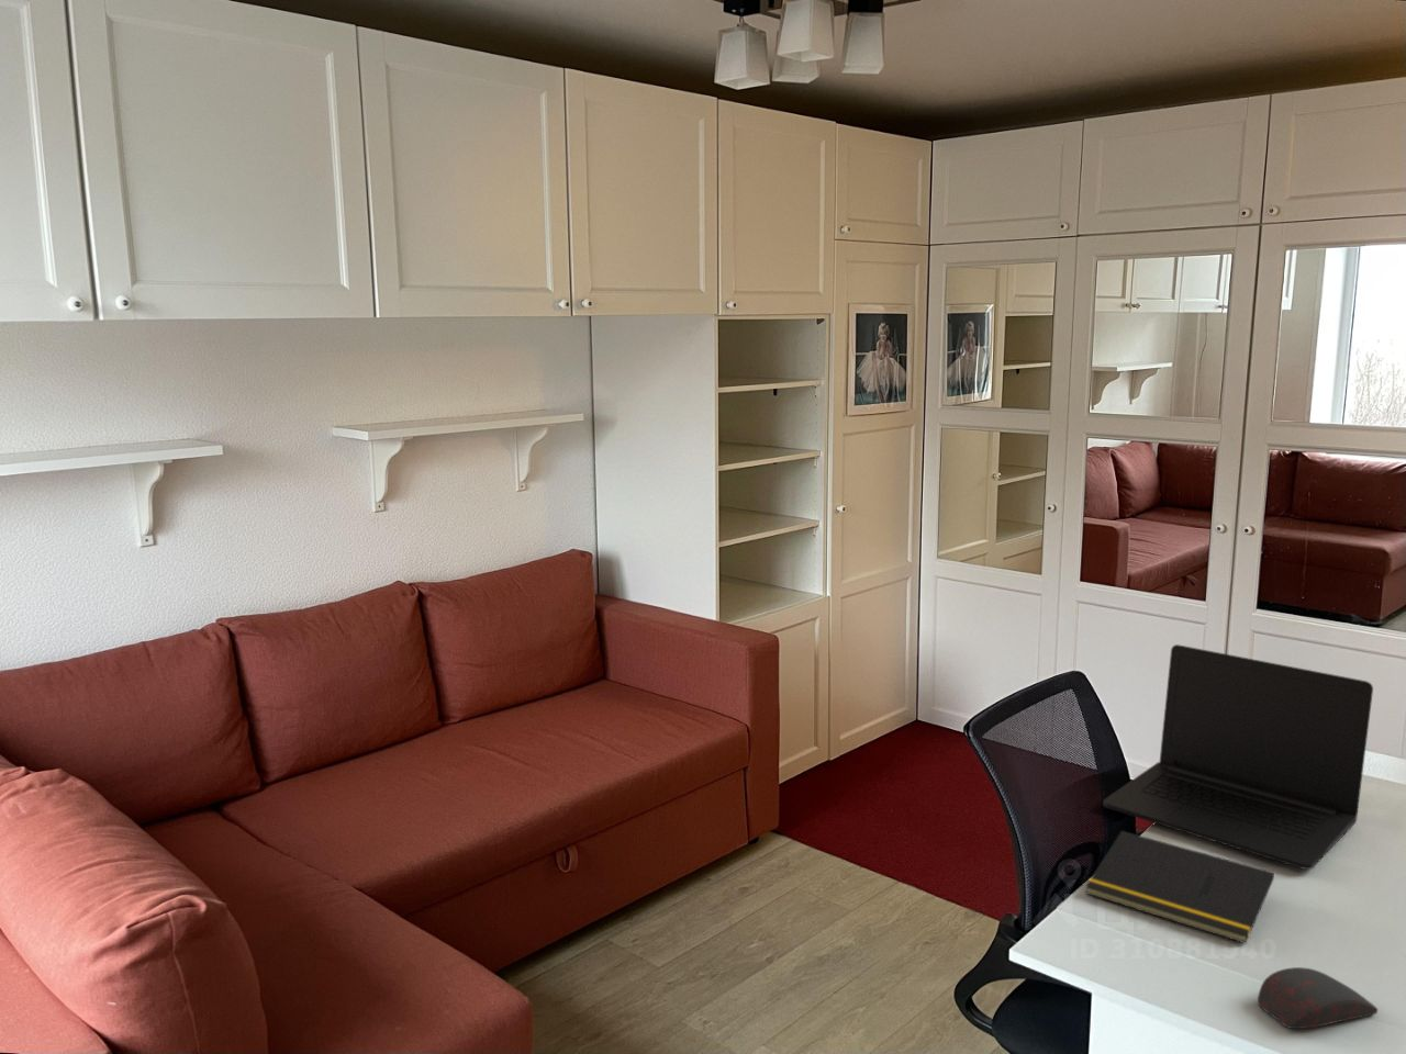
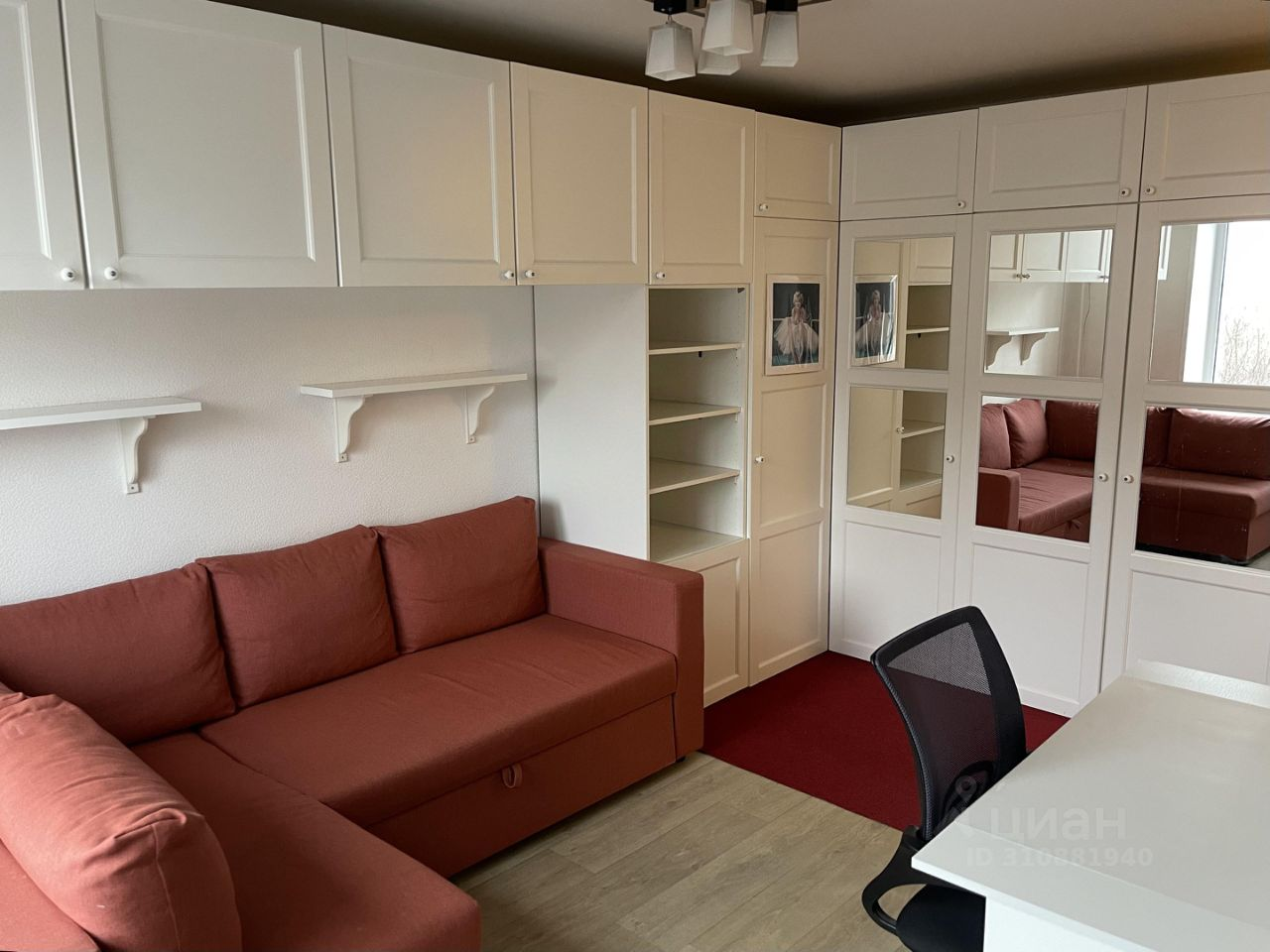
- notepad (1179, 882)
- computer mouse (1317, 994)
- laptop (1233, 746)
